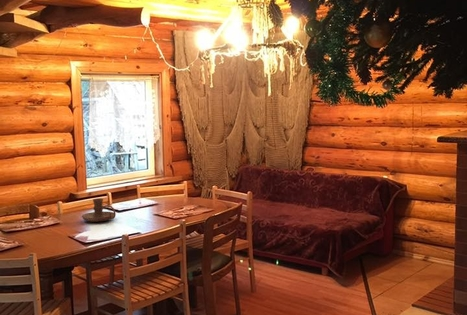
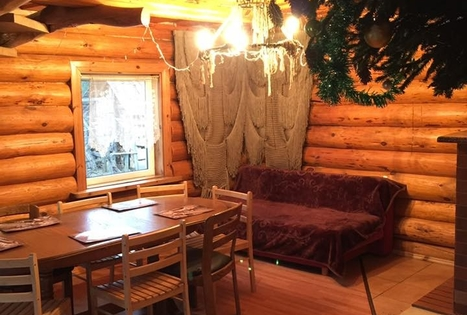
- candle holder (101, 210)
